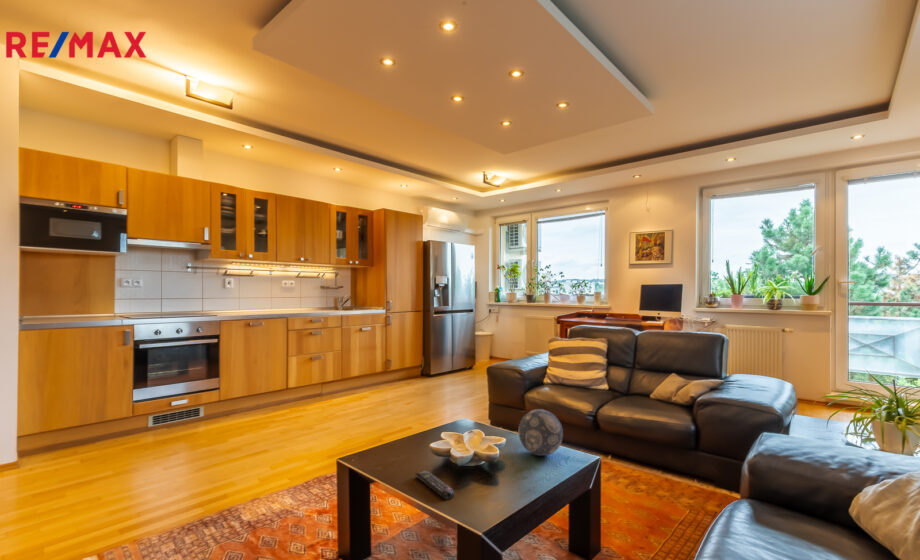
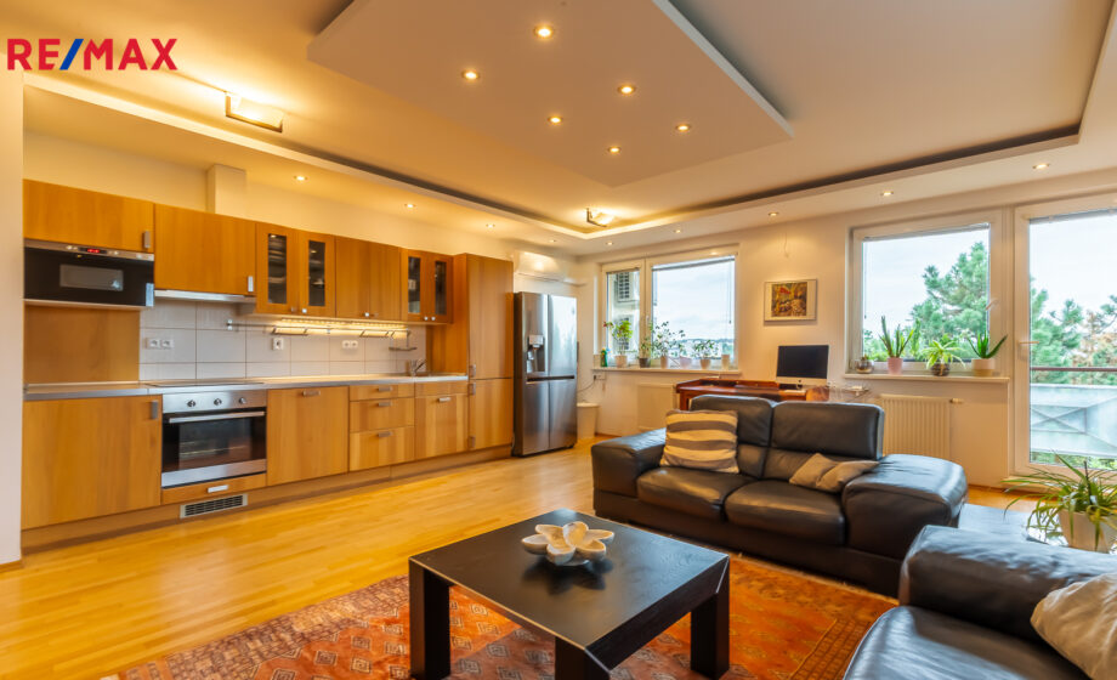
- remote control (433, 483)
- decorative ball (540, 432)
